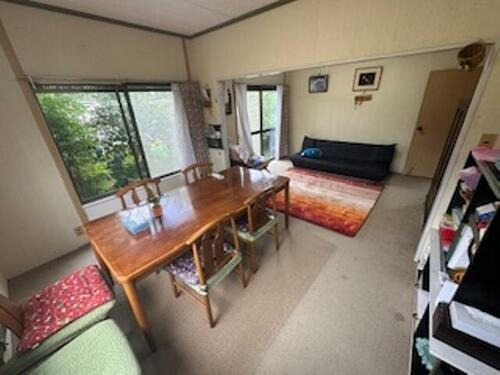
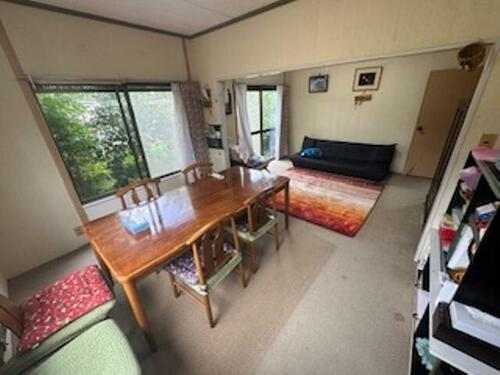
- potted plant (159, 201)
